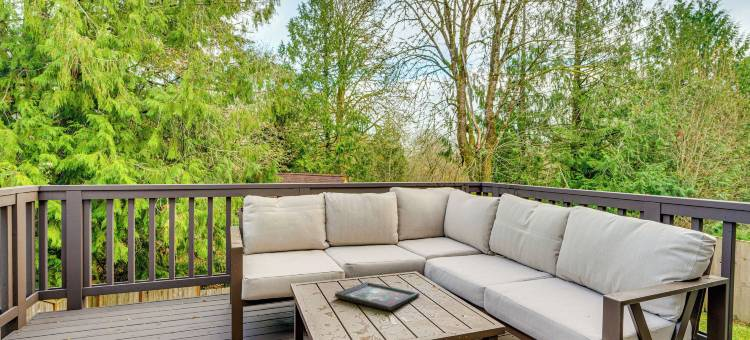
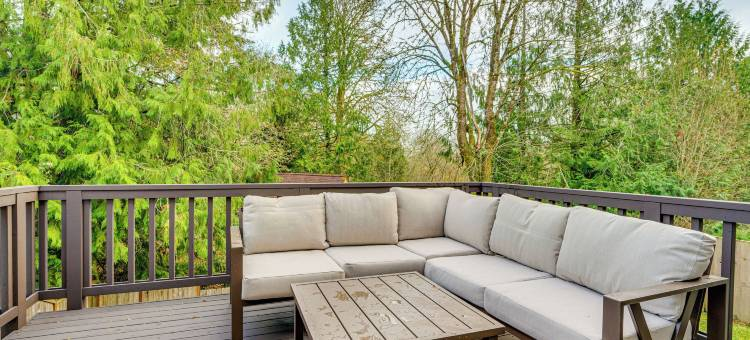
- decorative tray (377, 294)
